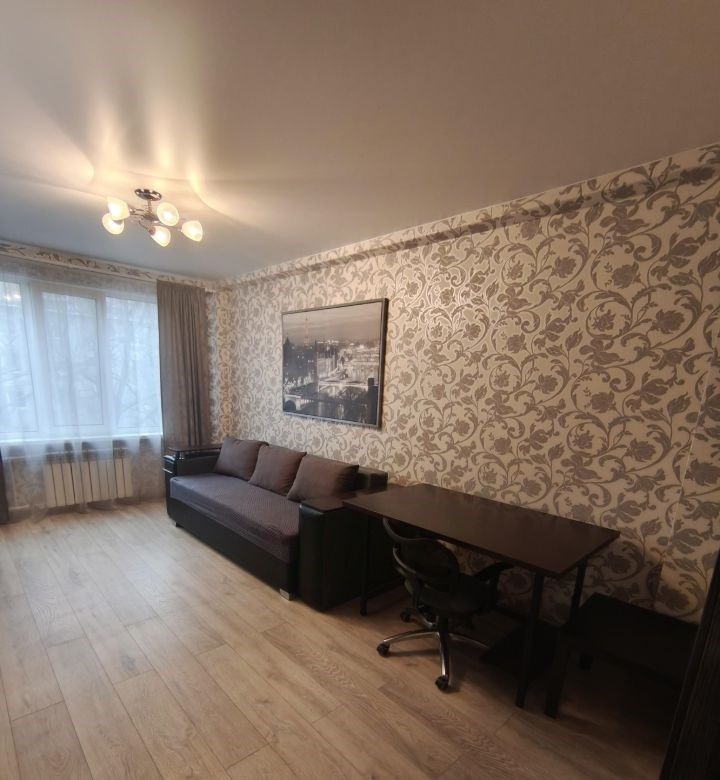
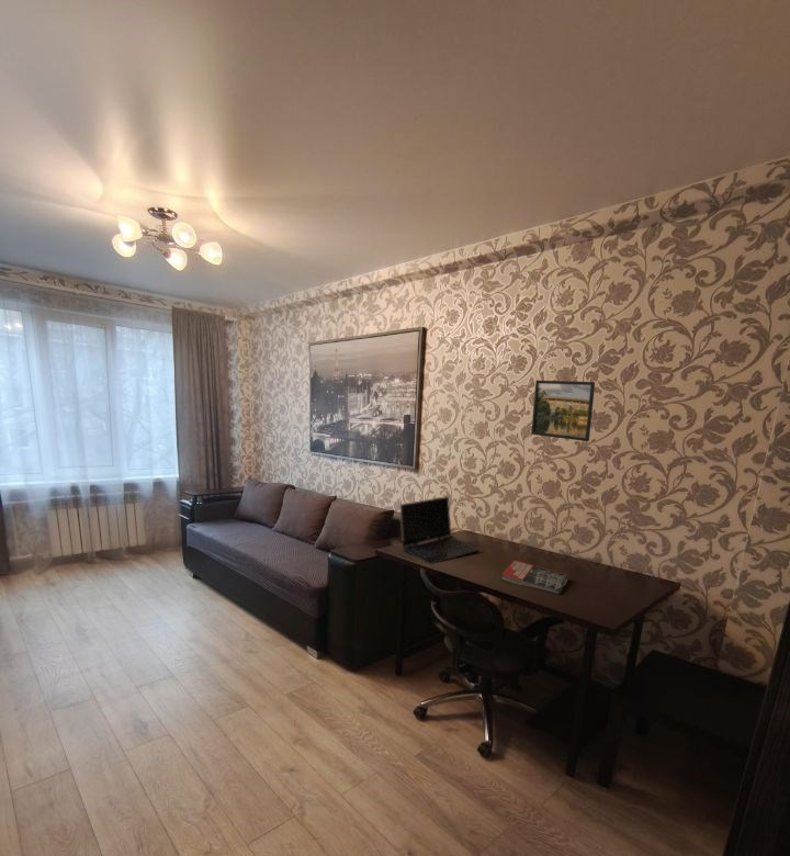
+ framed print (561, 409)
+ laptop computer (439, 528)
+ book (534, 576)
